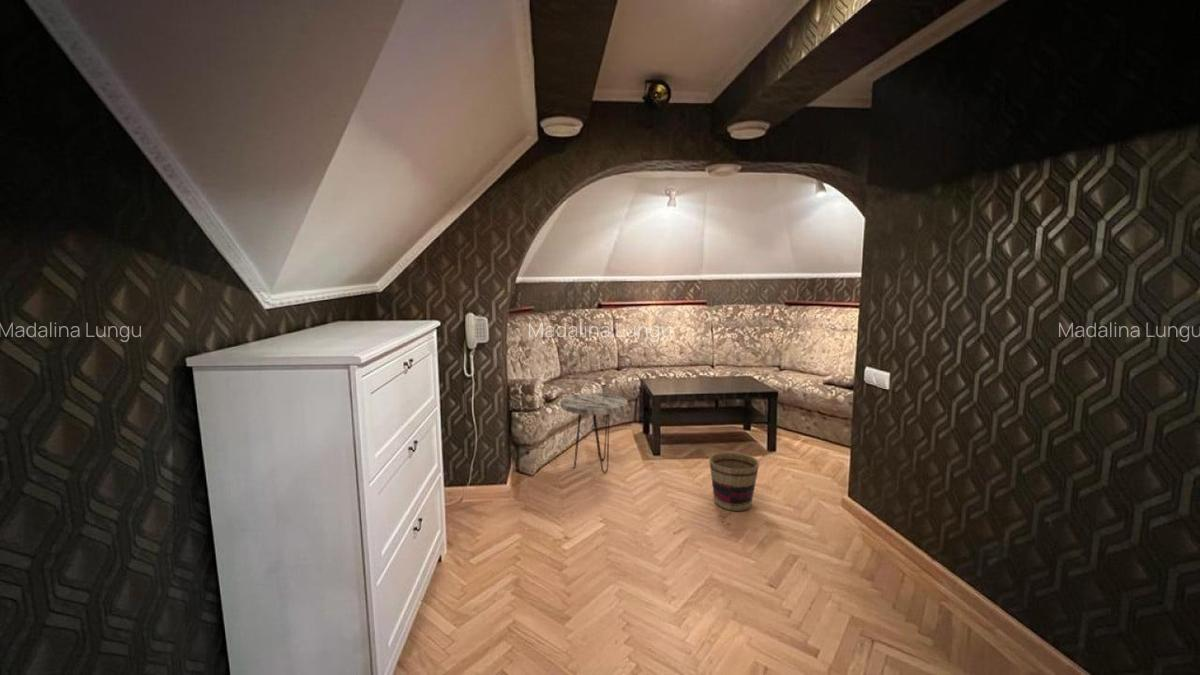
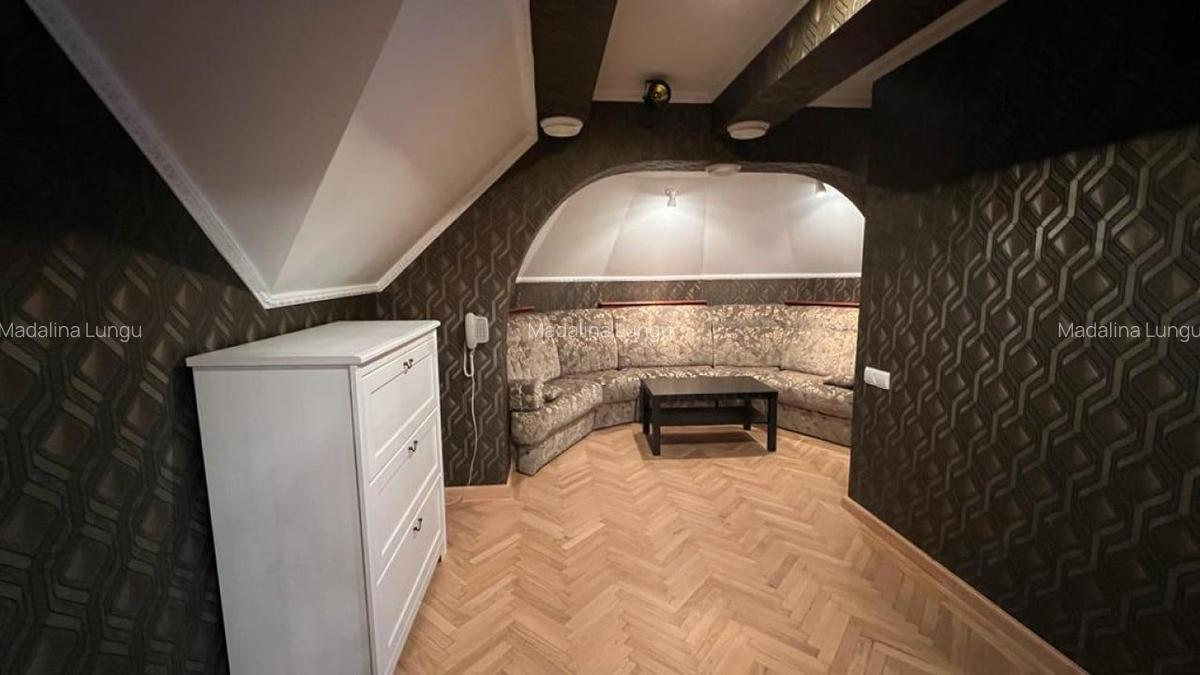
- basket (733, 481)
- side table (595, 433)
